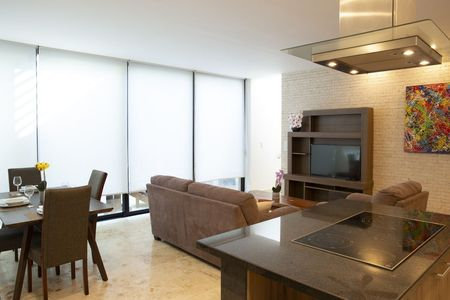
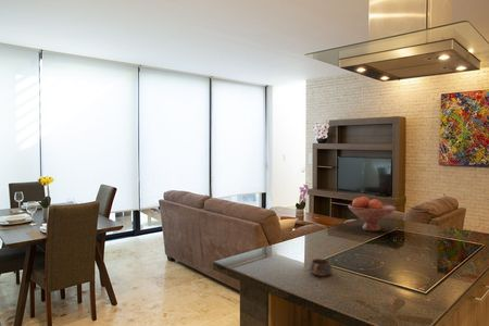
+ cup (318, 267)
+ fruit bowl (371, 213)
